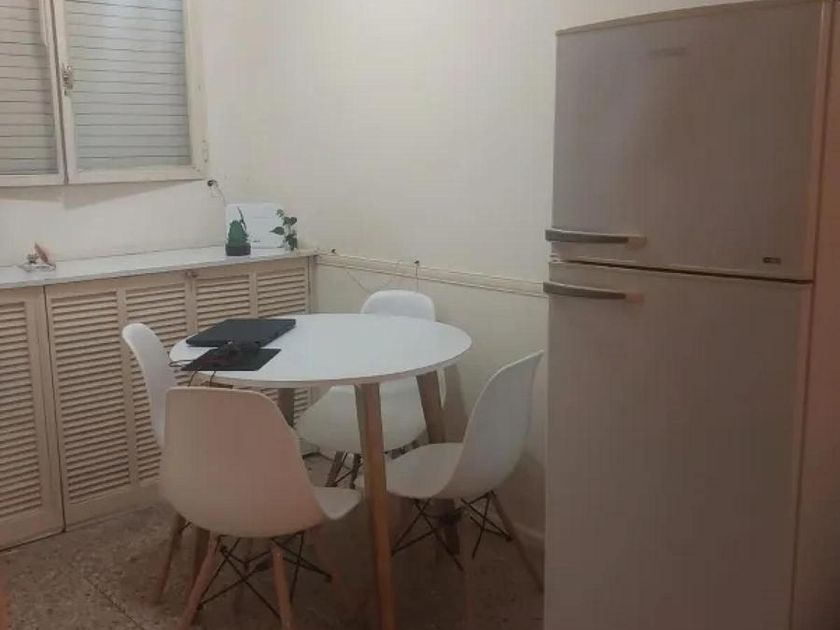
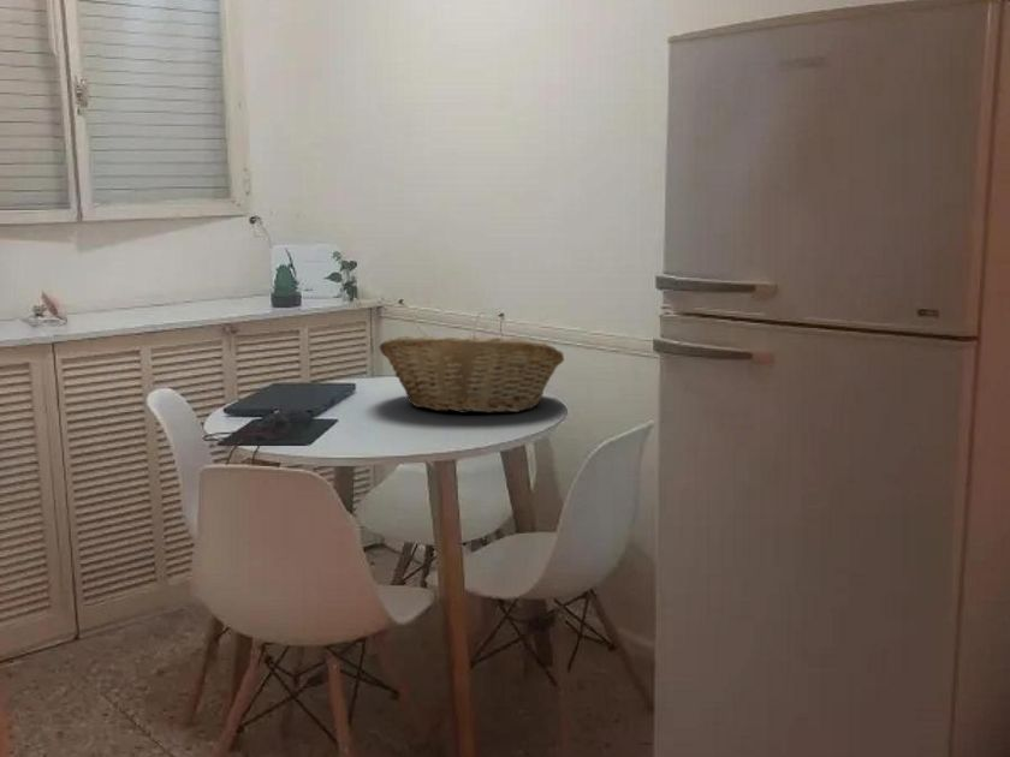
+ fruit basket (471, 366)
